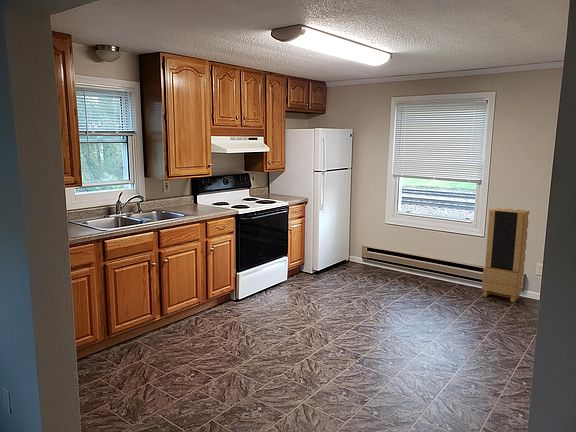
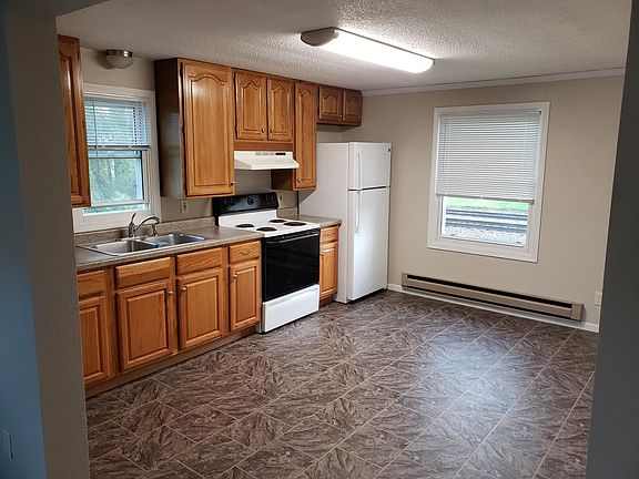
- storage cabinet (504, 253)
